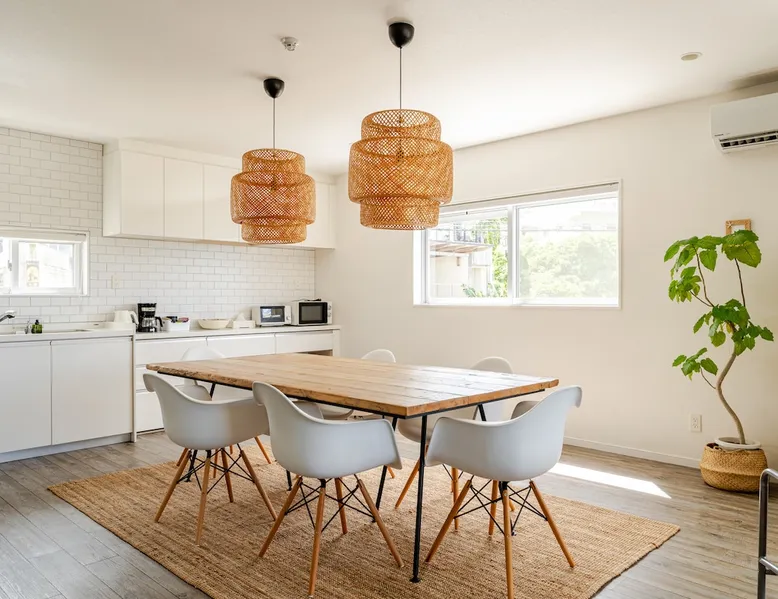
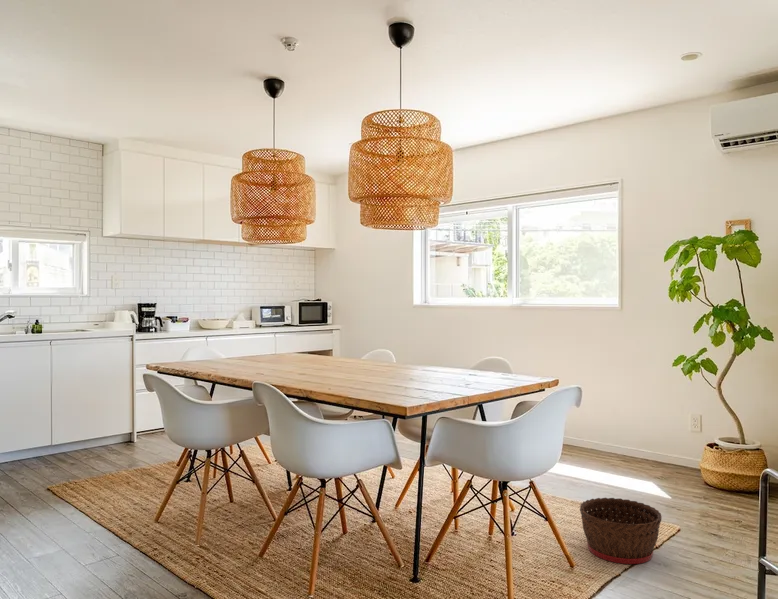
+ basket (619, 530)
